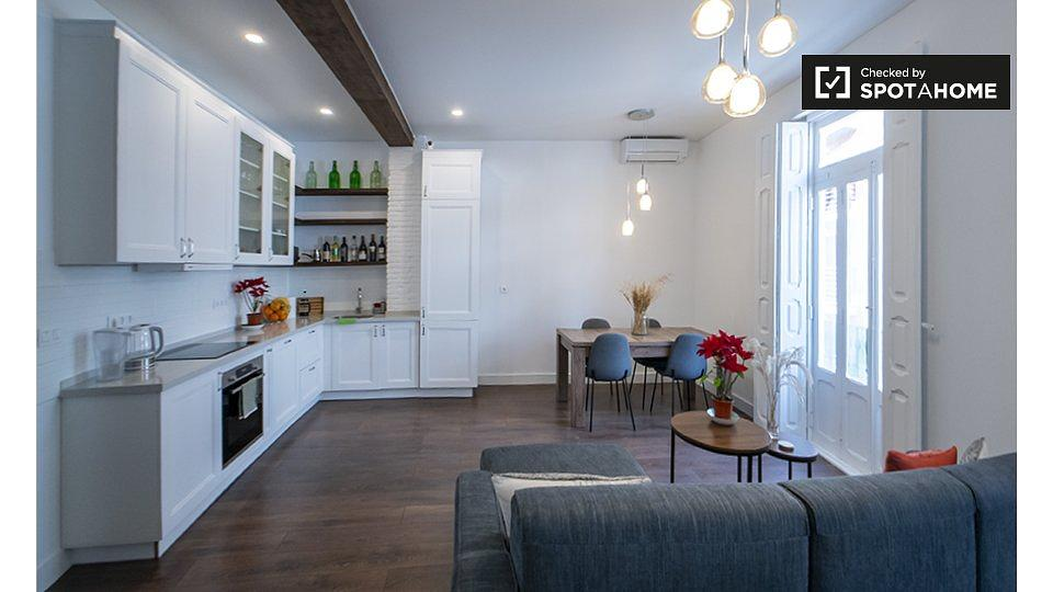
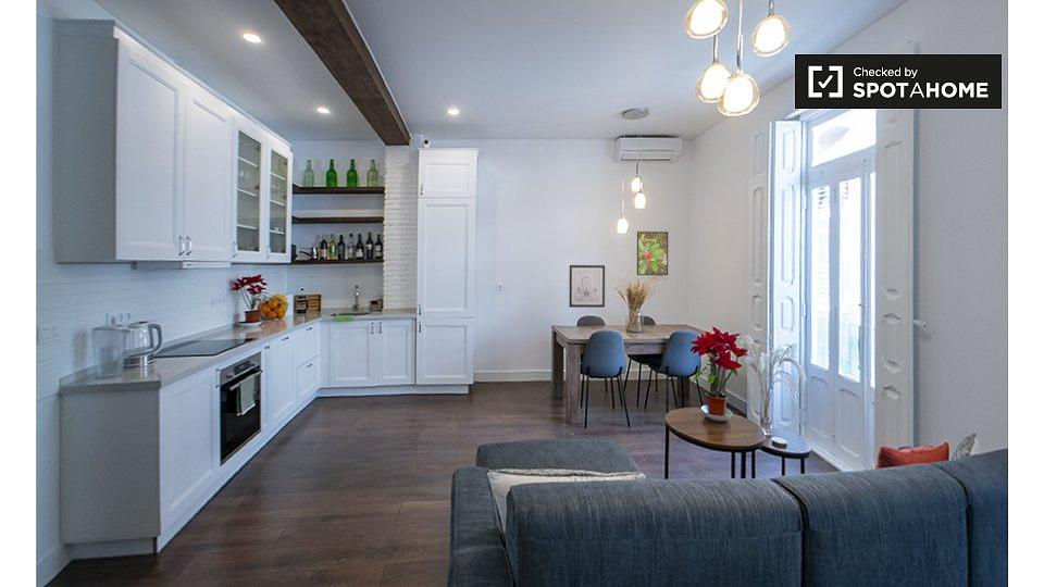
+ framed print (652, 253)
+ wall art (586, 286)
